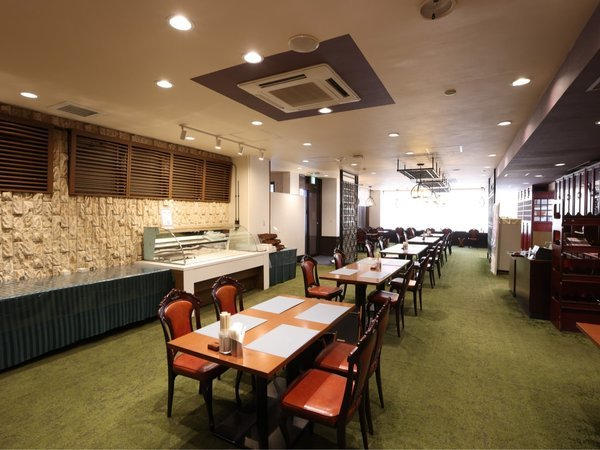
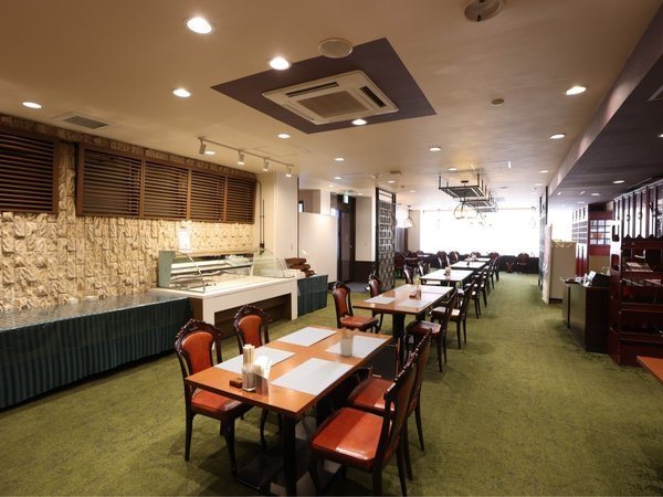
+ utensil holder (349, 341)
